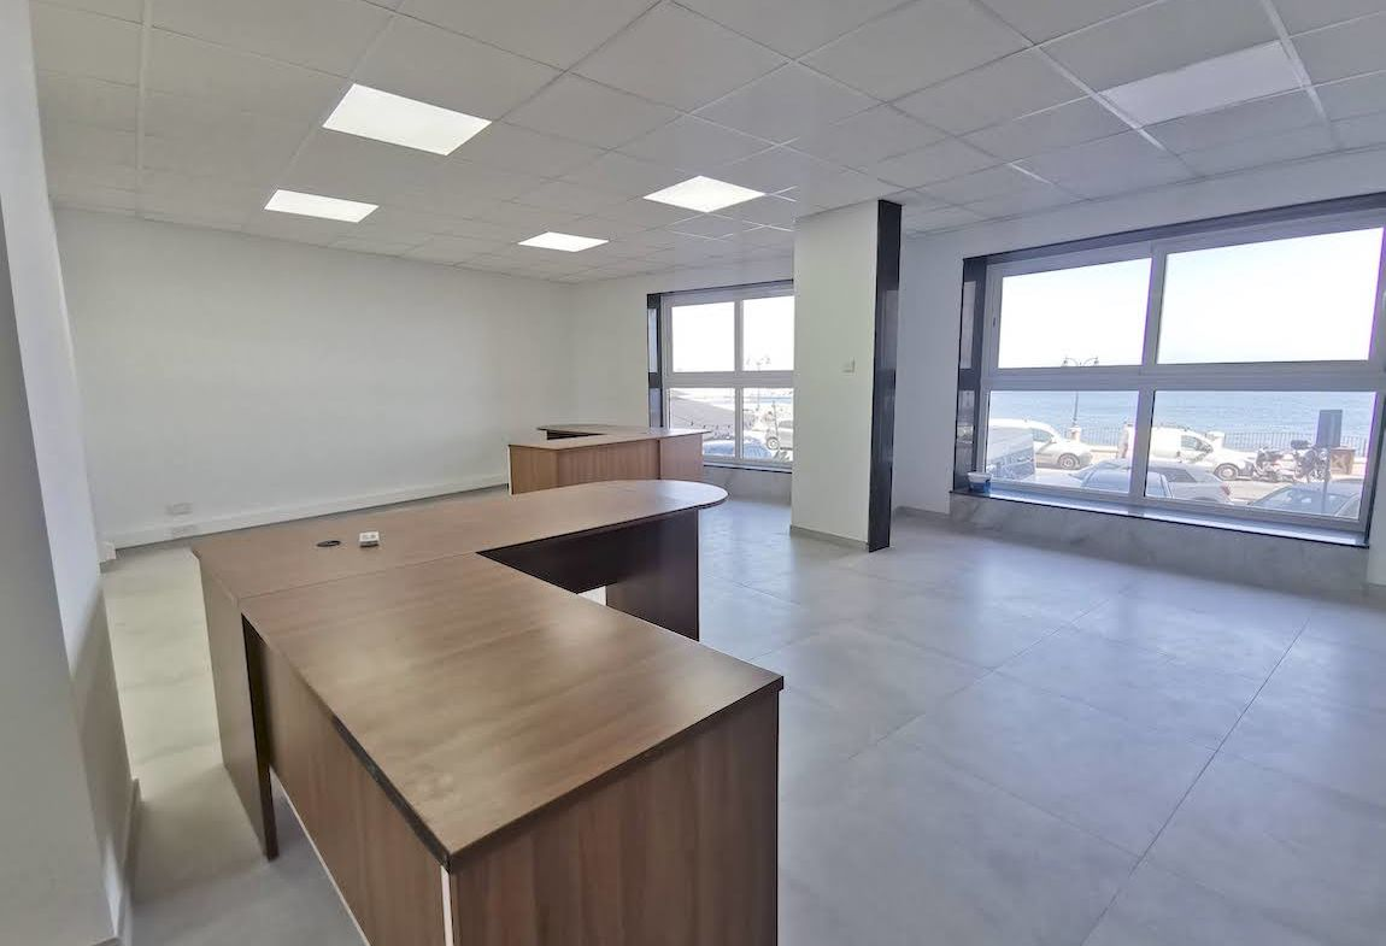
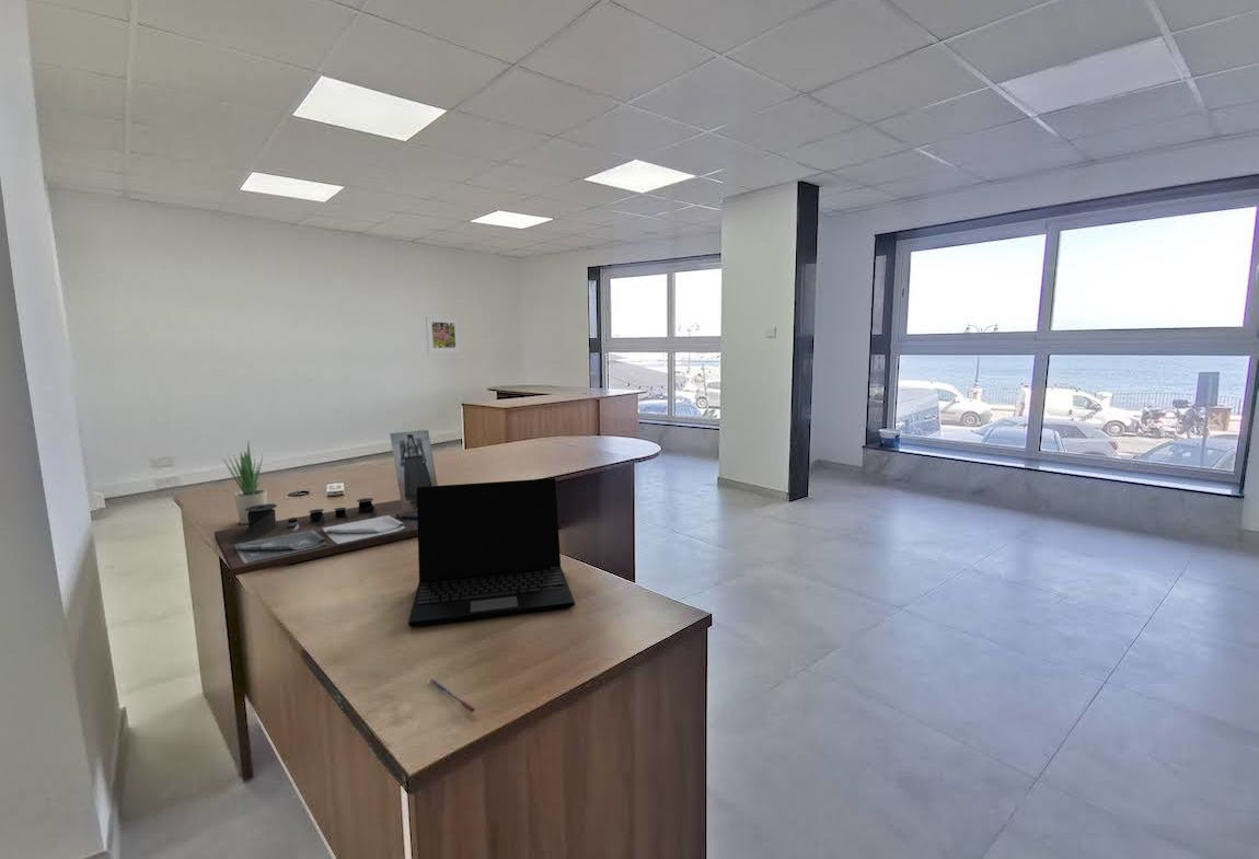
+ pen (451, 694)
+ potted plant (245, 480)
+ laptop (490, 543)
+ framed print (443, 335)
+ desk organizer (357, 500)
